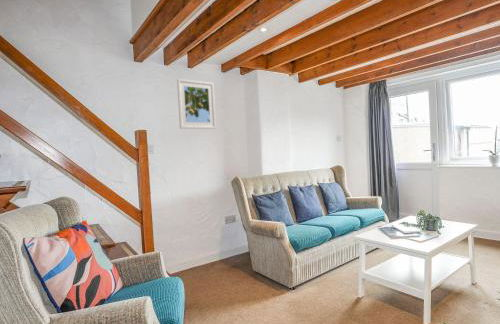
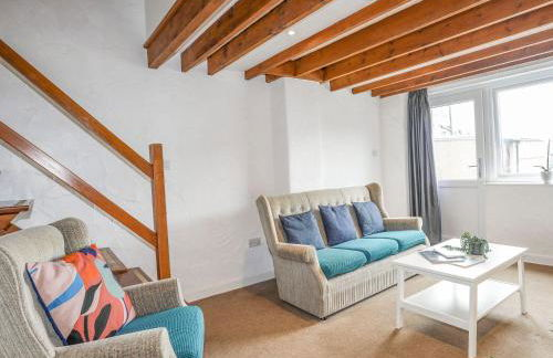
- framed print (197, 104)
